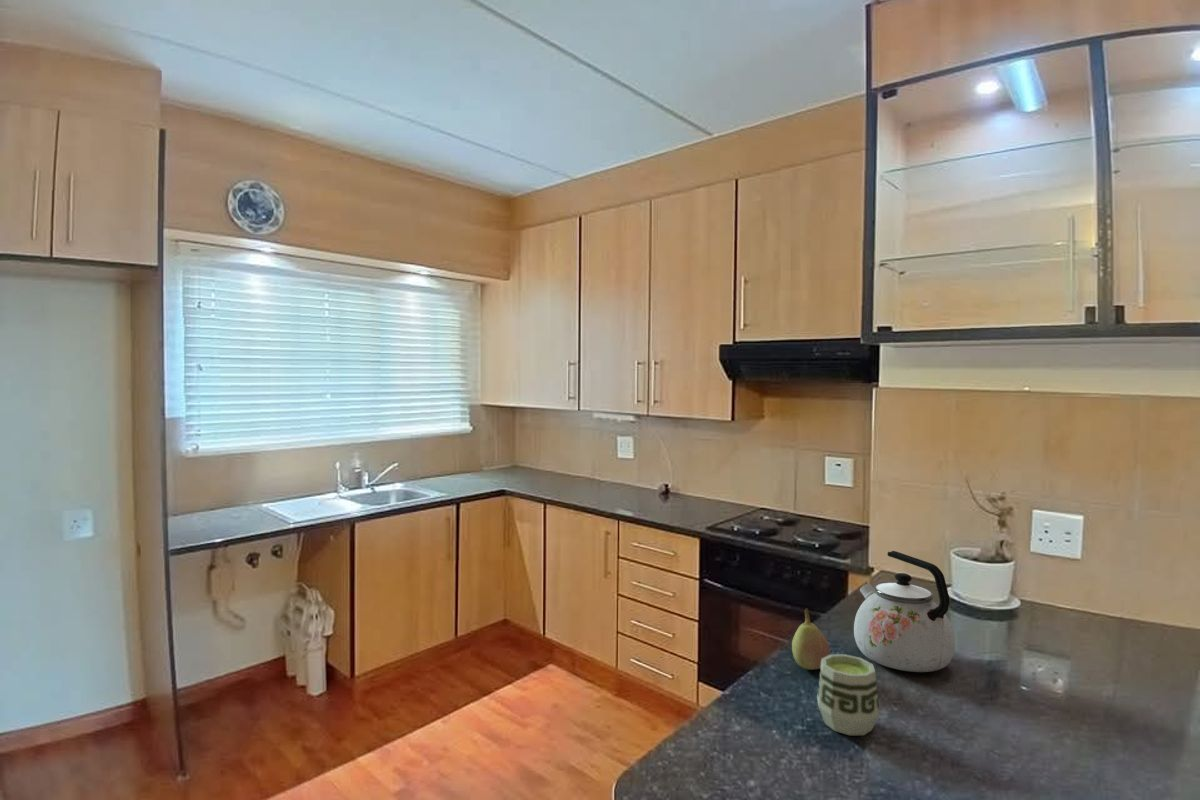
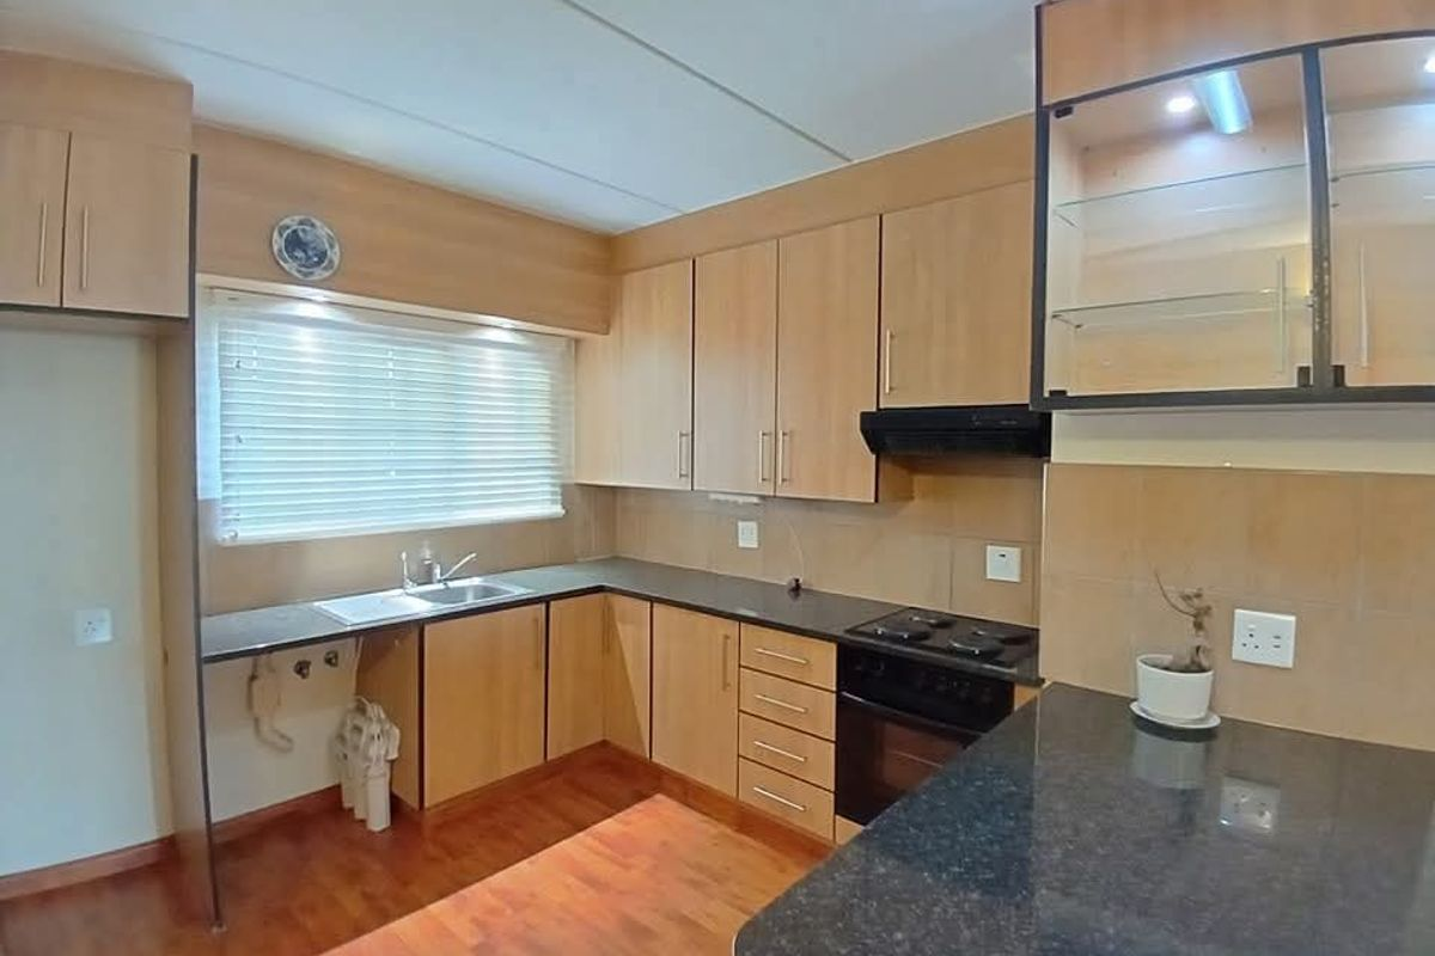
- fruit (810, 638)
- cup (847, 694)
- kettle (901, 606)
